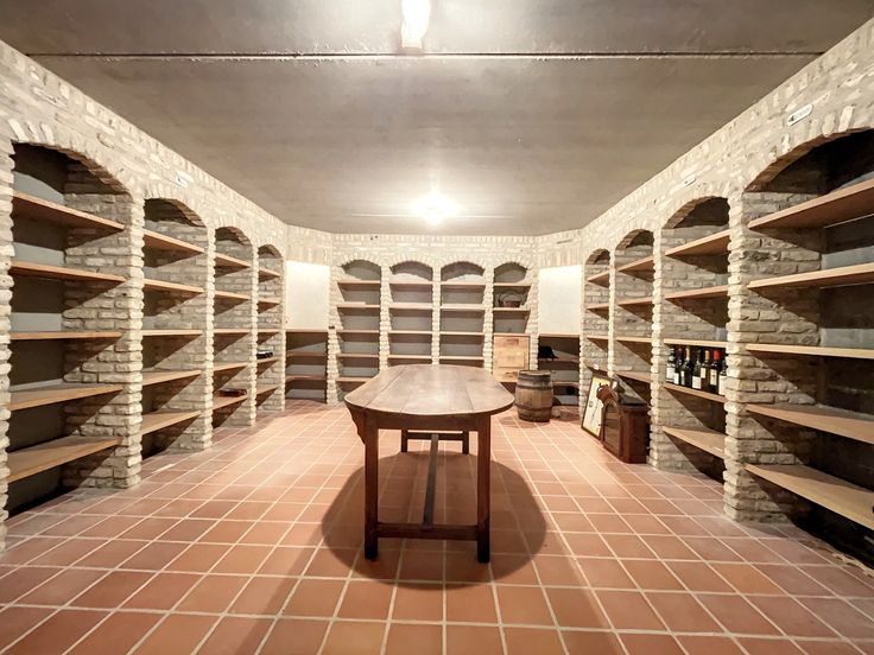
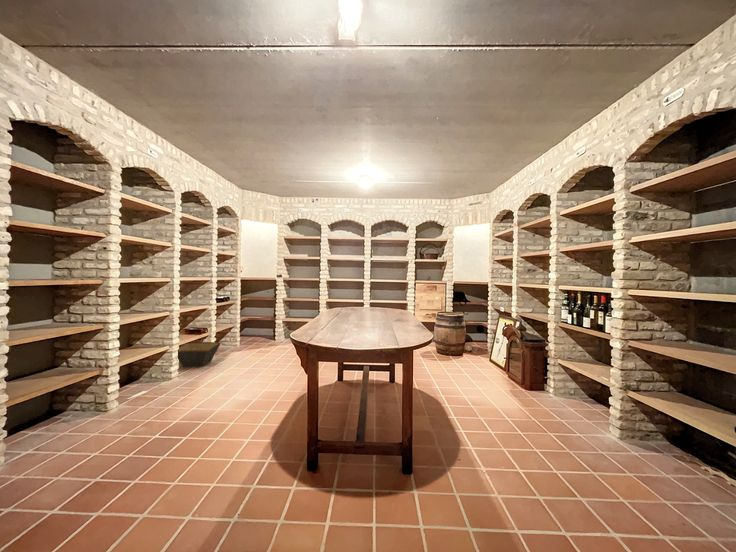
+ basket (197, 355)
